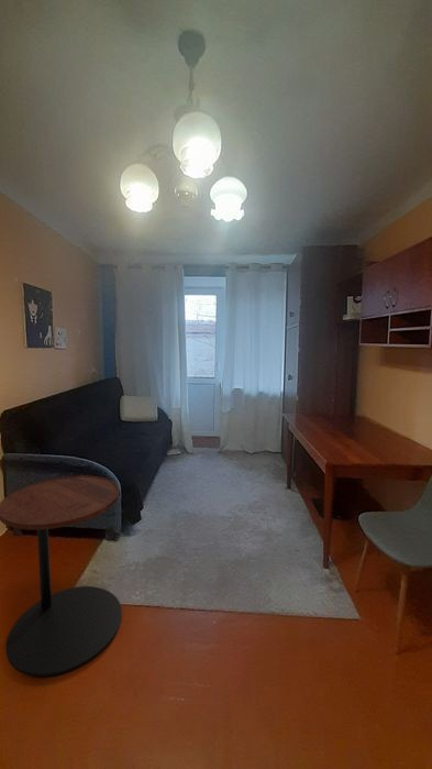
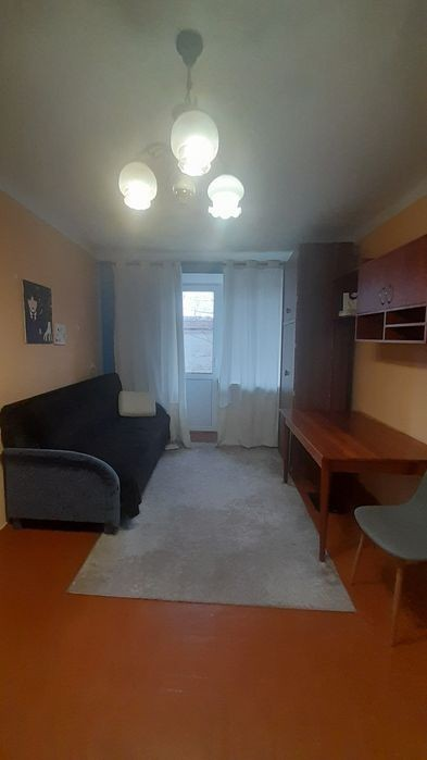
- side table (48, 562)
